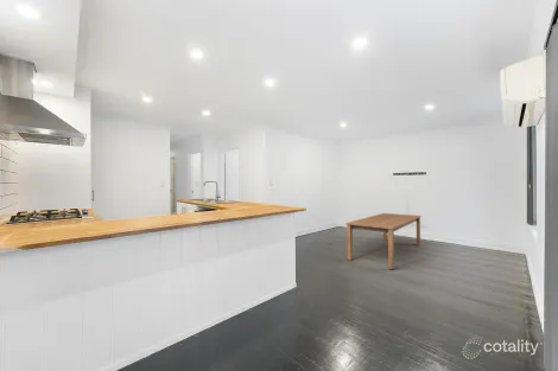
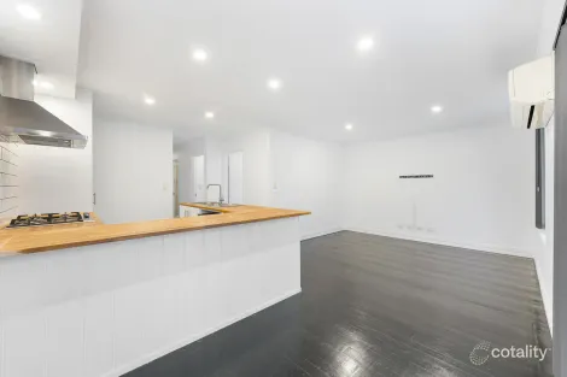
- dining table (386, 235)
